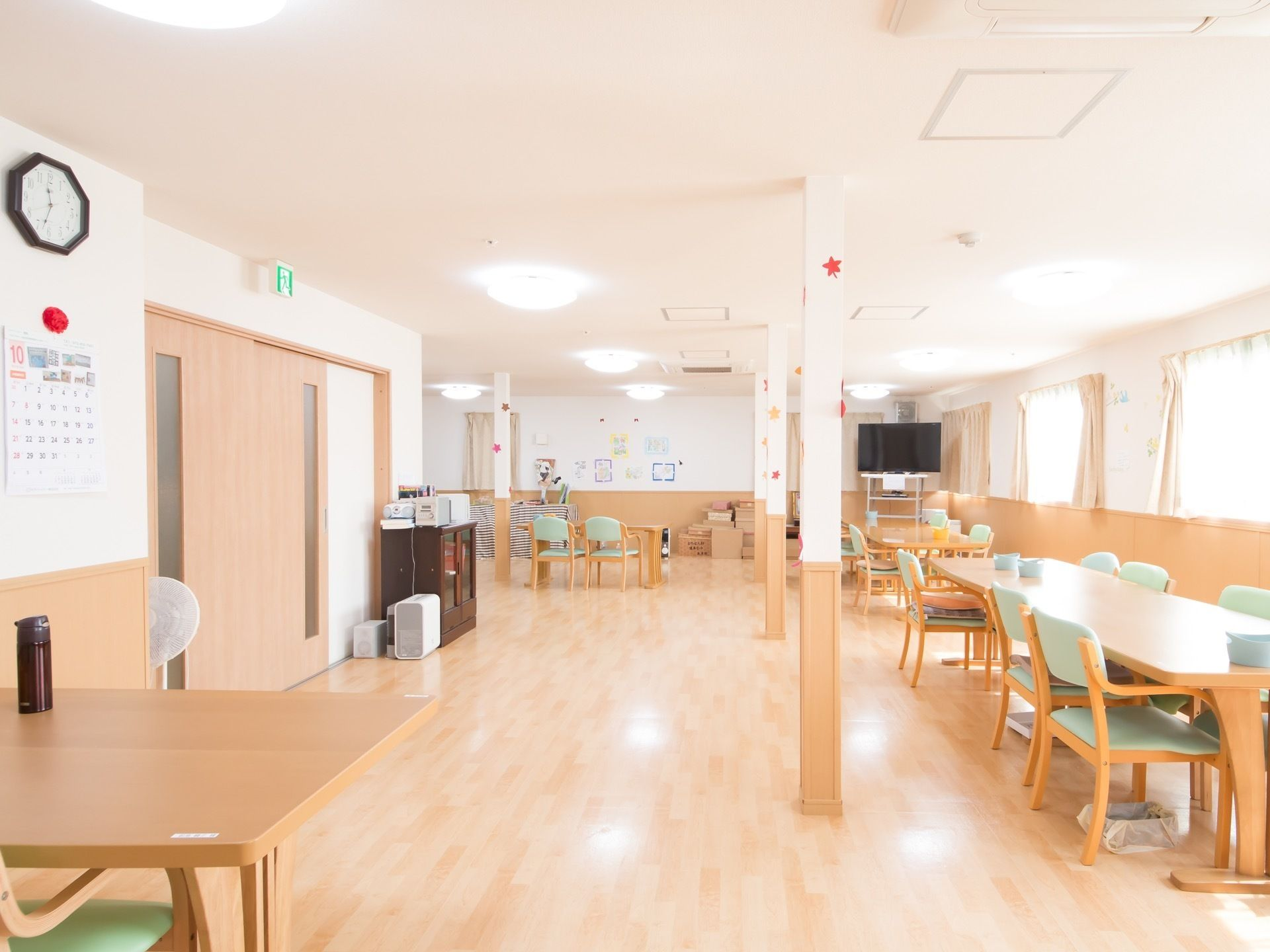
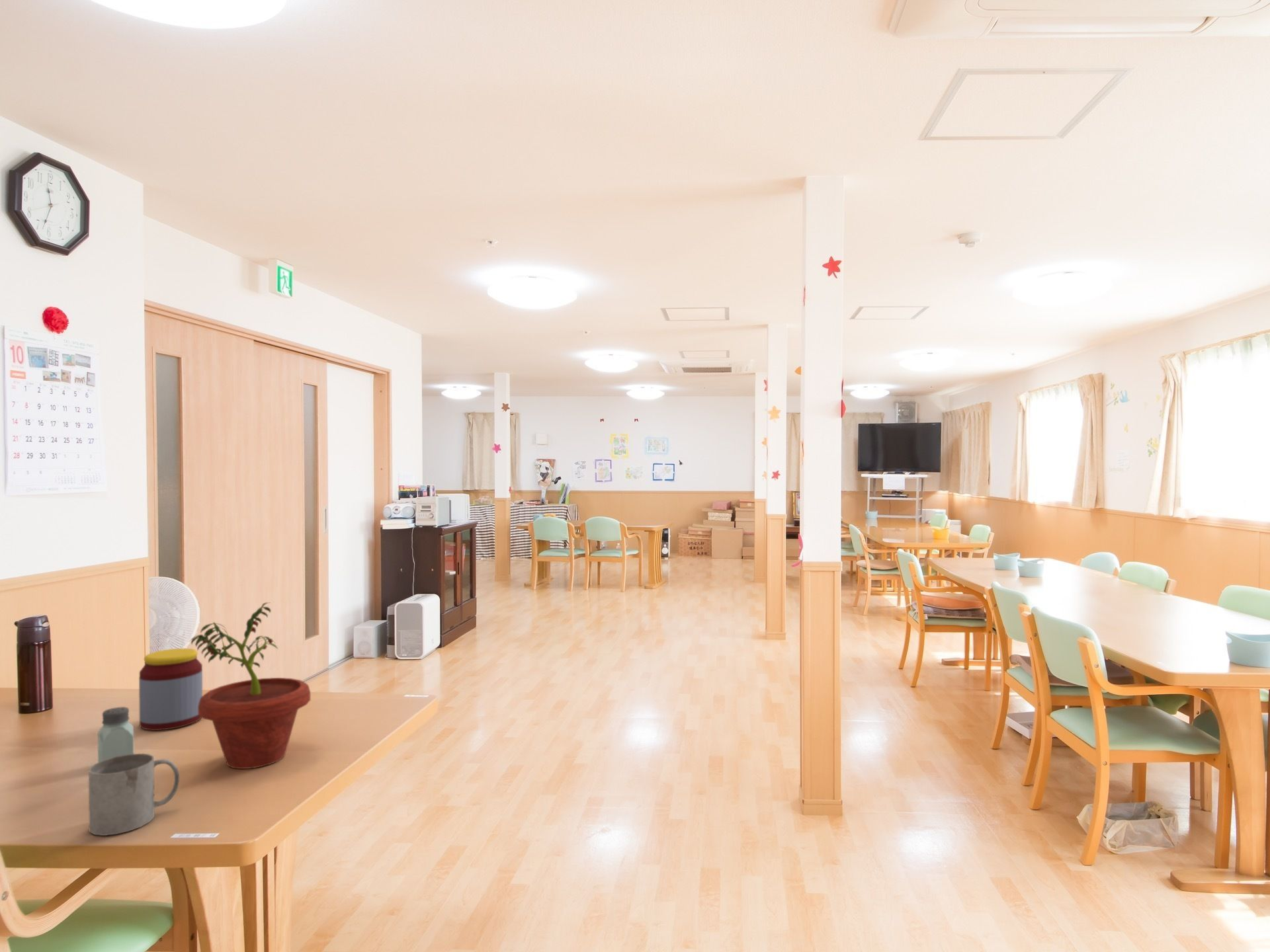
+ potted plant (251, 680)
+ saltshaker (116, 736)
+ jar (171, 687)
+ mug (136, 789)
